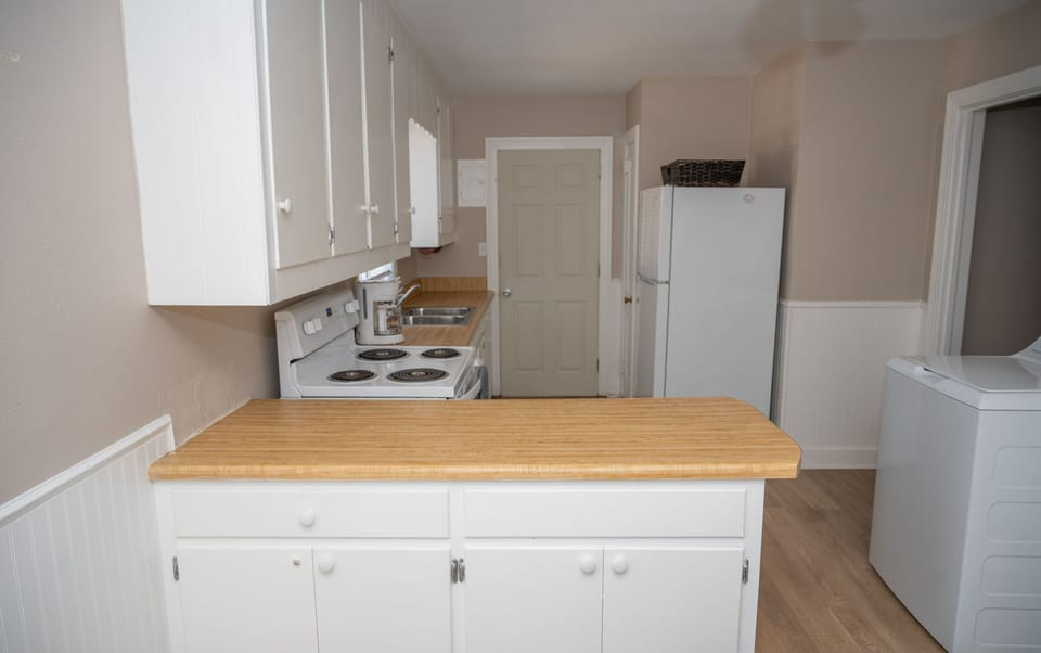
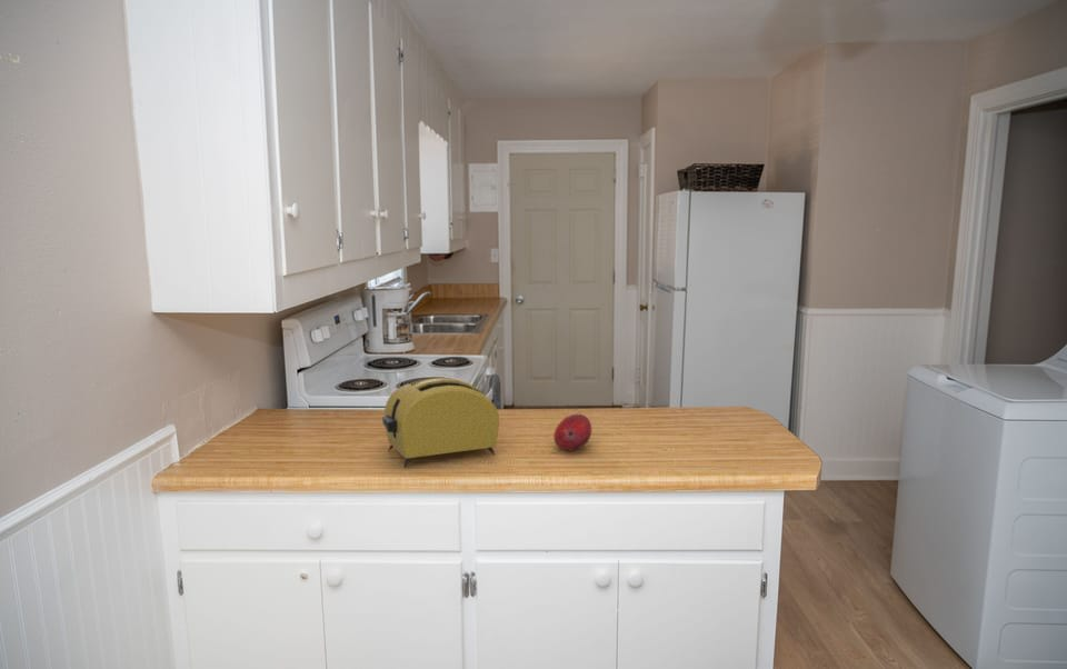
+ fruit (572, 431)
+ toaster (439, 416)
